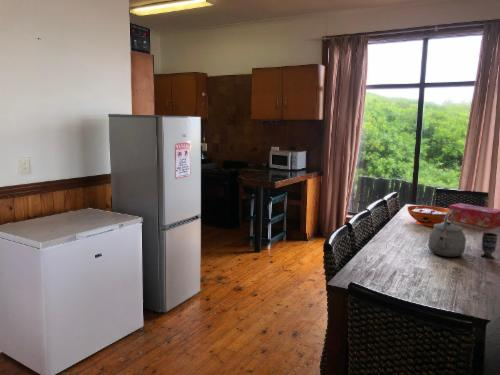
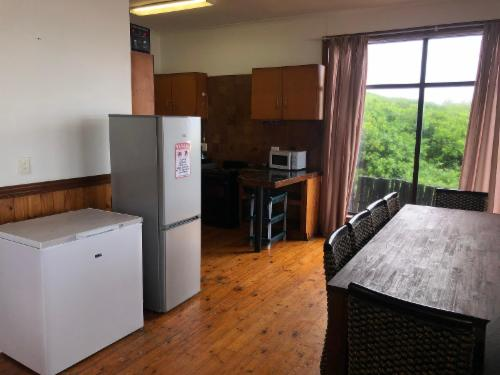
- tissue box (475, 215)
- tea kettle (446, 233)
- decorative bowl (429, 216)
- cup (488, 245)
